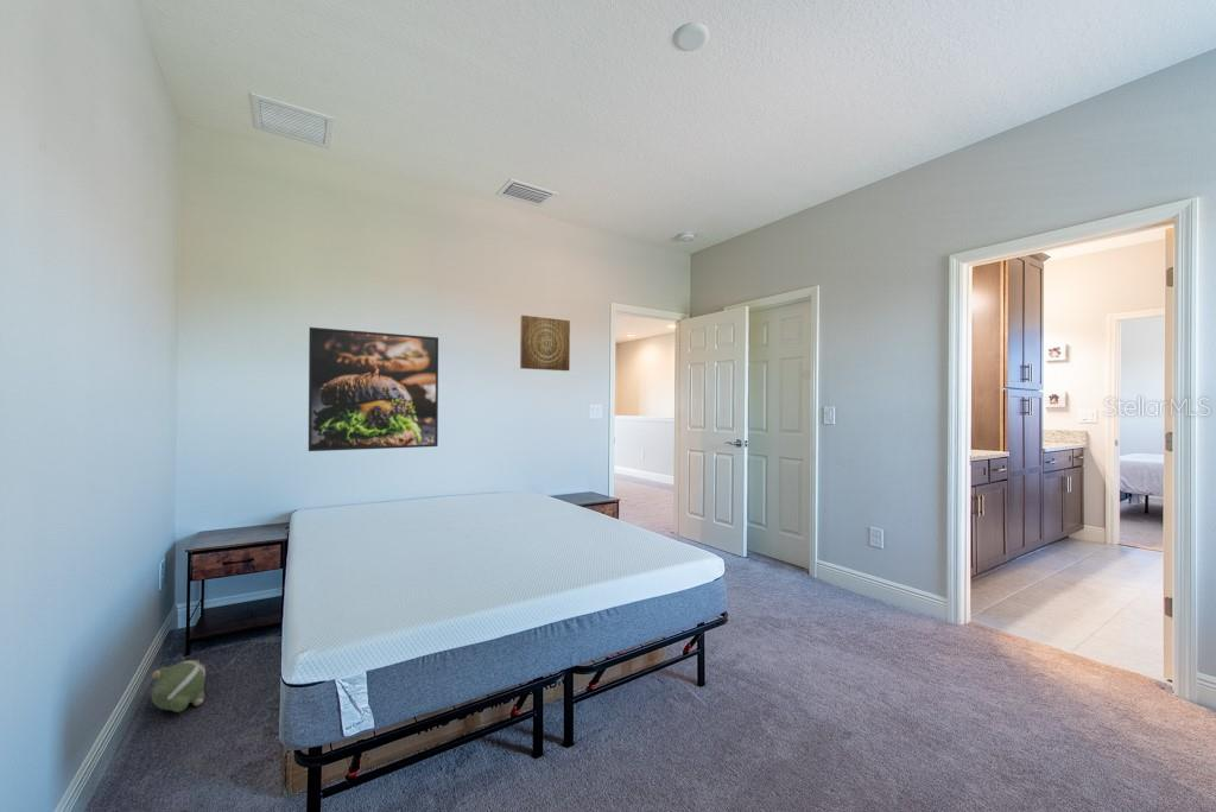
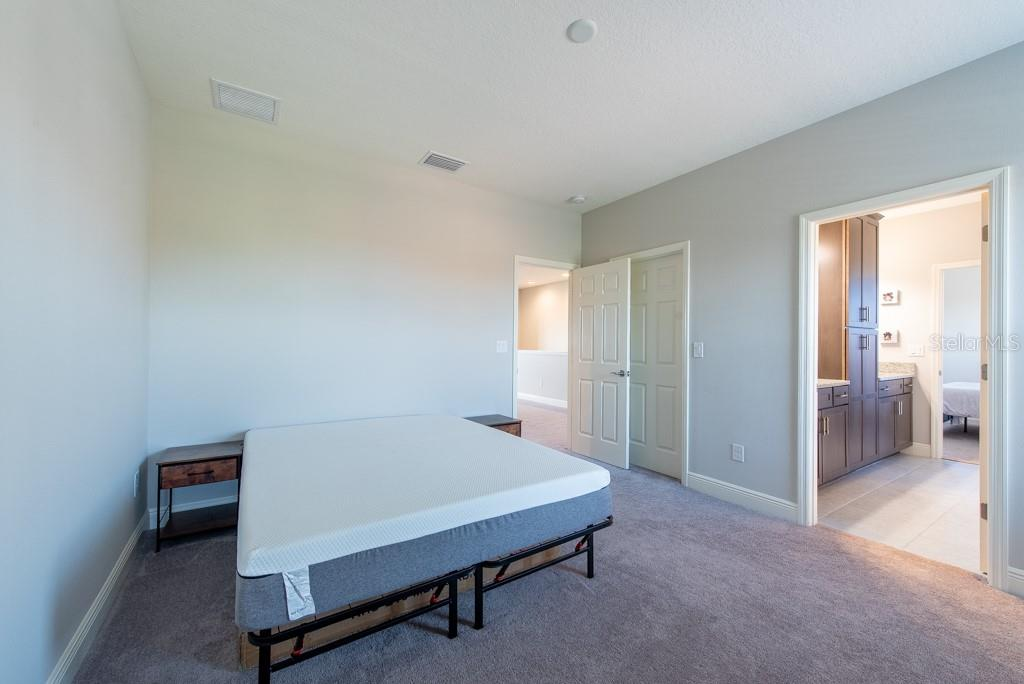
- wall art (545, 343)
- plush toy (180, 681)
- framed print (376, 391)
